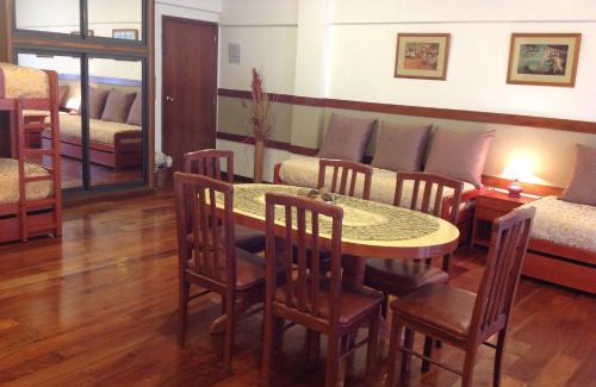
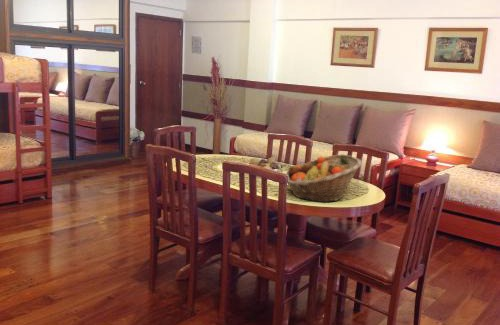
+ fruit basket (322, 175)
